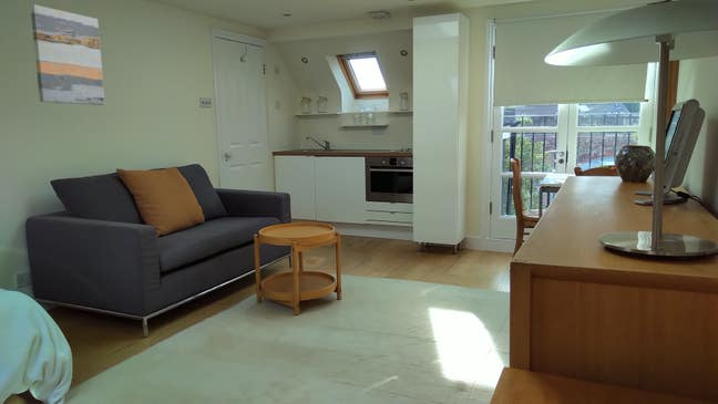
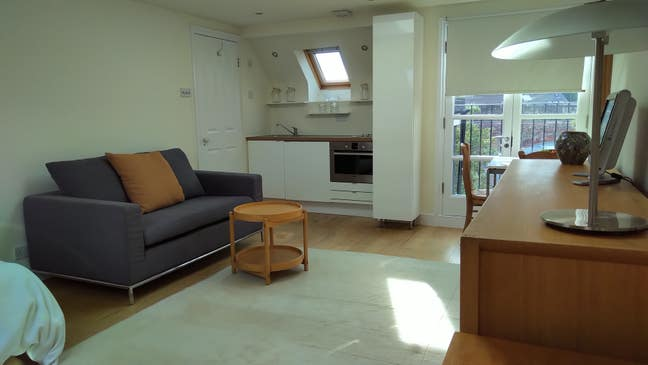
- wall art (70, 58)
